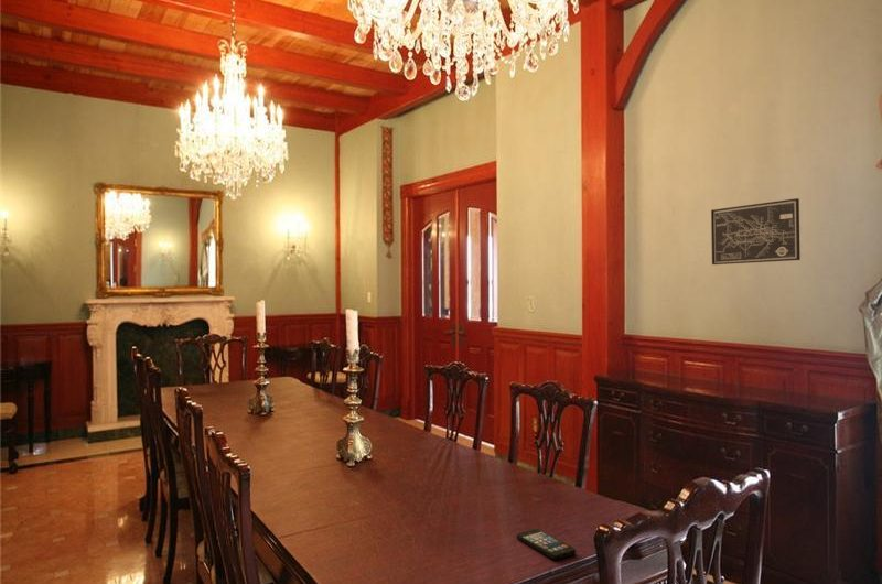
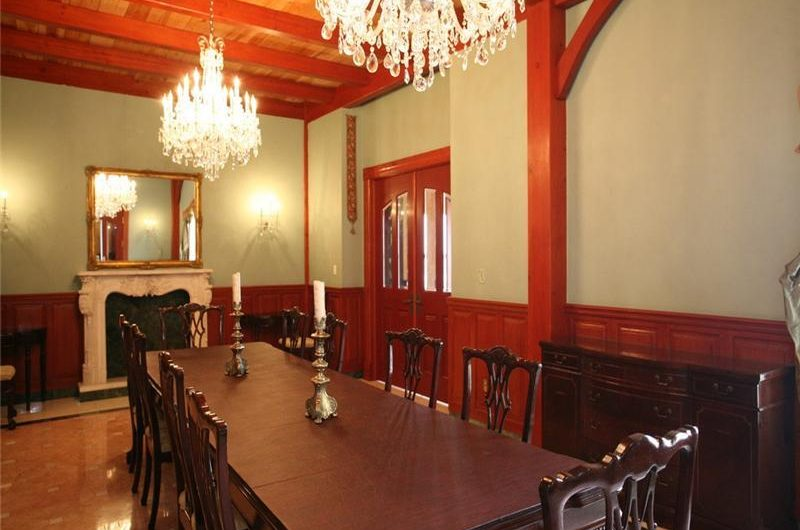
- smartphone (545, 543)
- wall art (753, 234)
